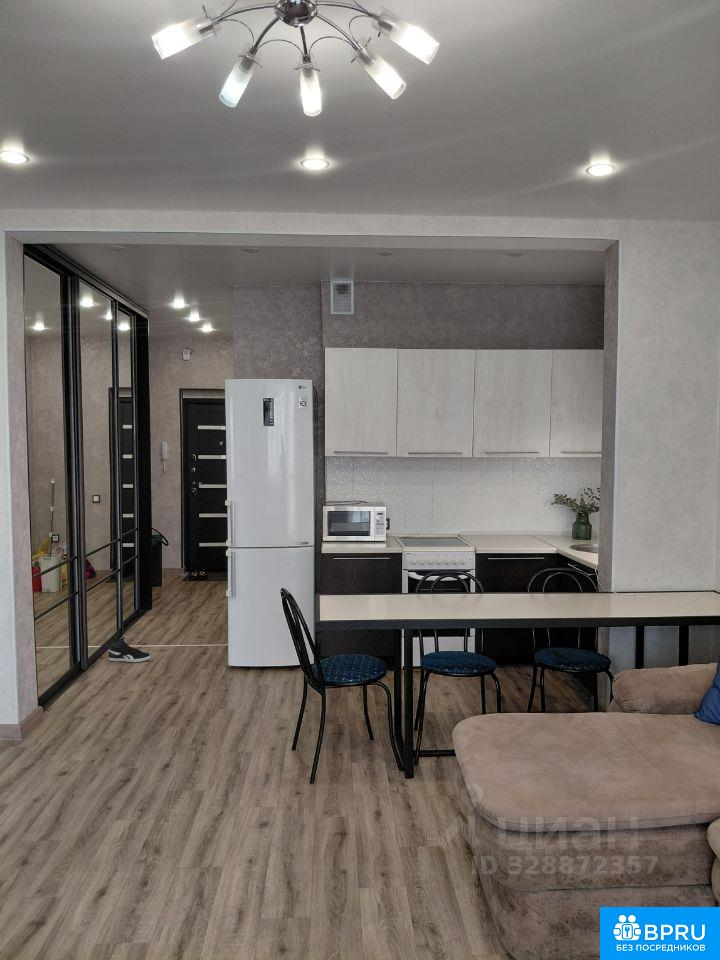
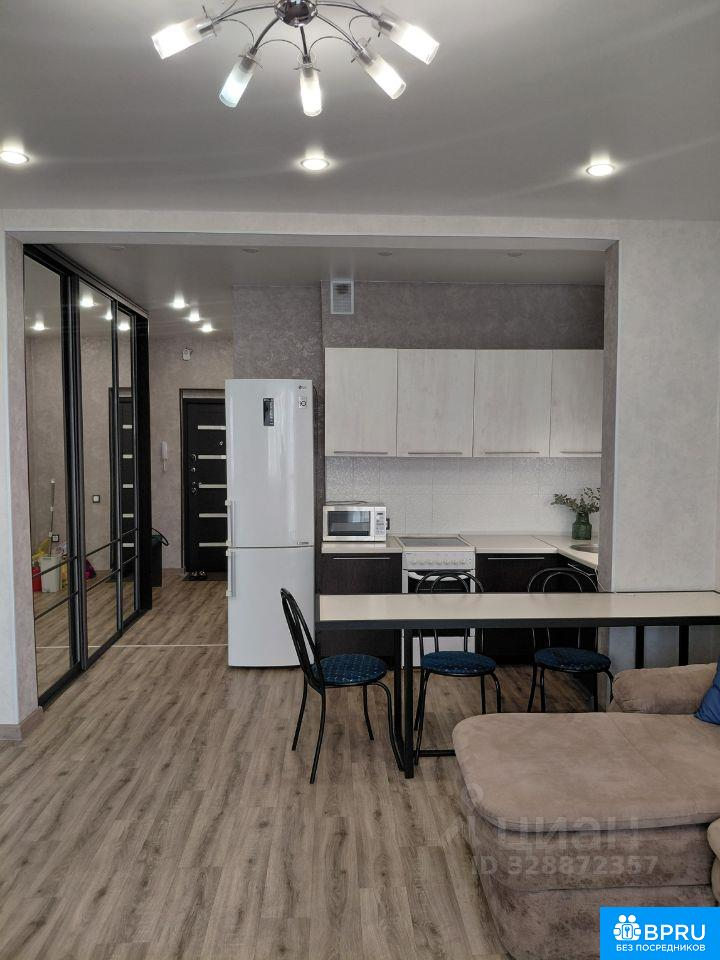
- sneaker (128, 648)
